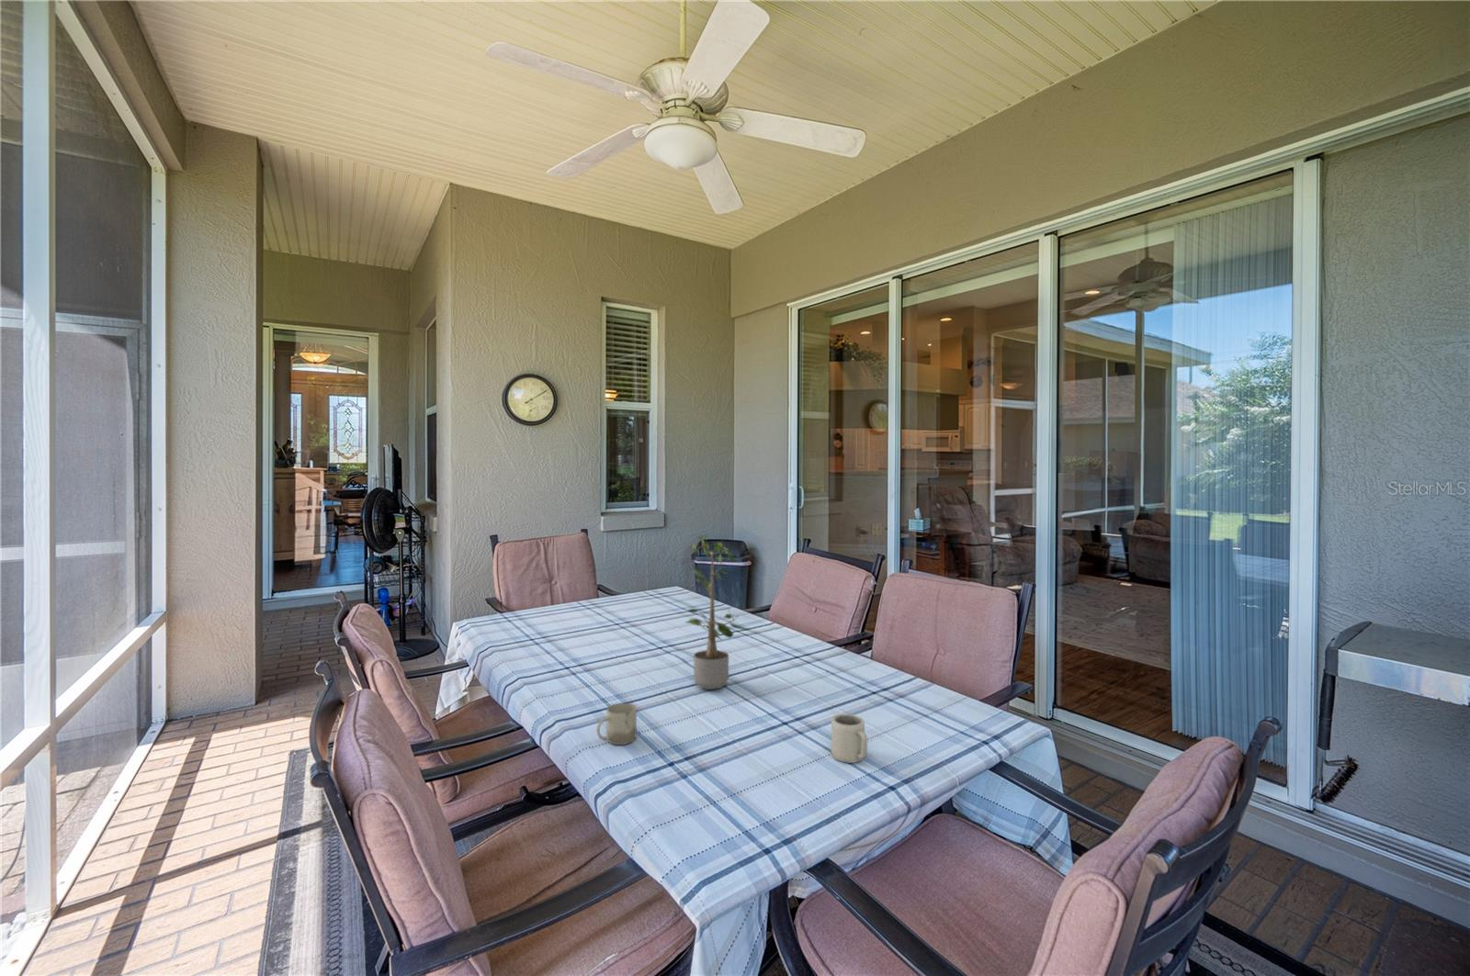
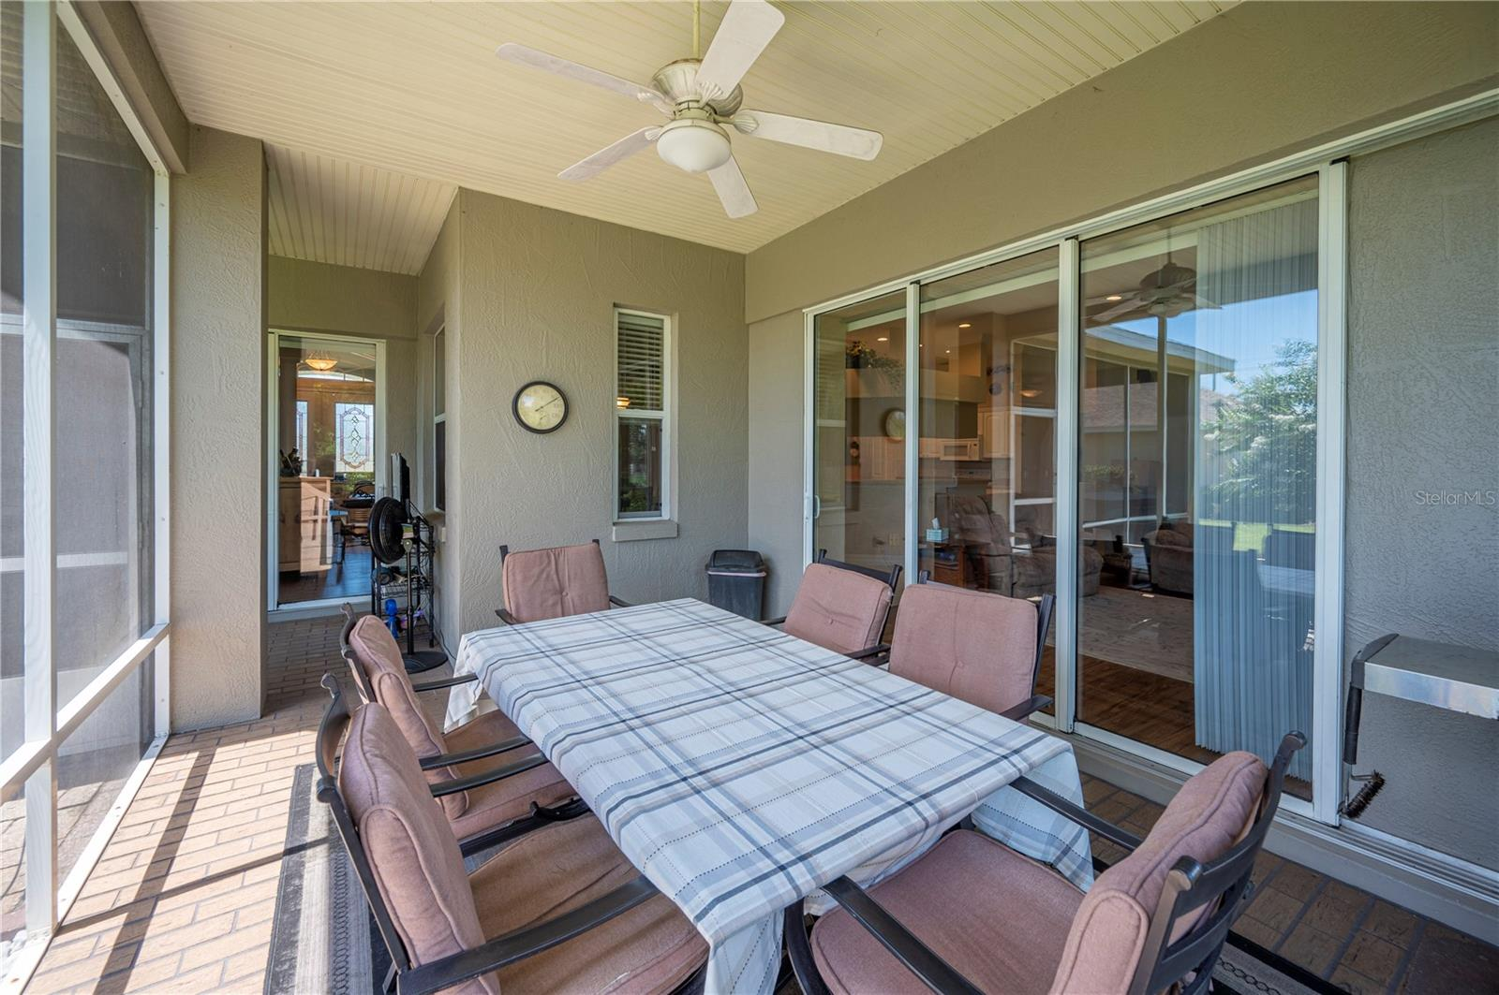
- cup (851, 740)
- cup (616, 724)
- potted plant (710, 606)
